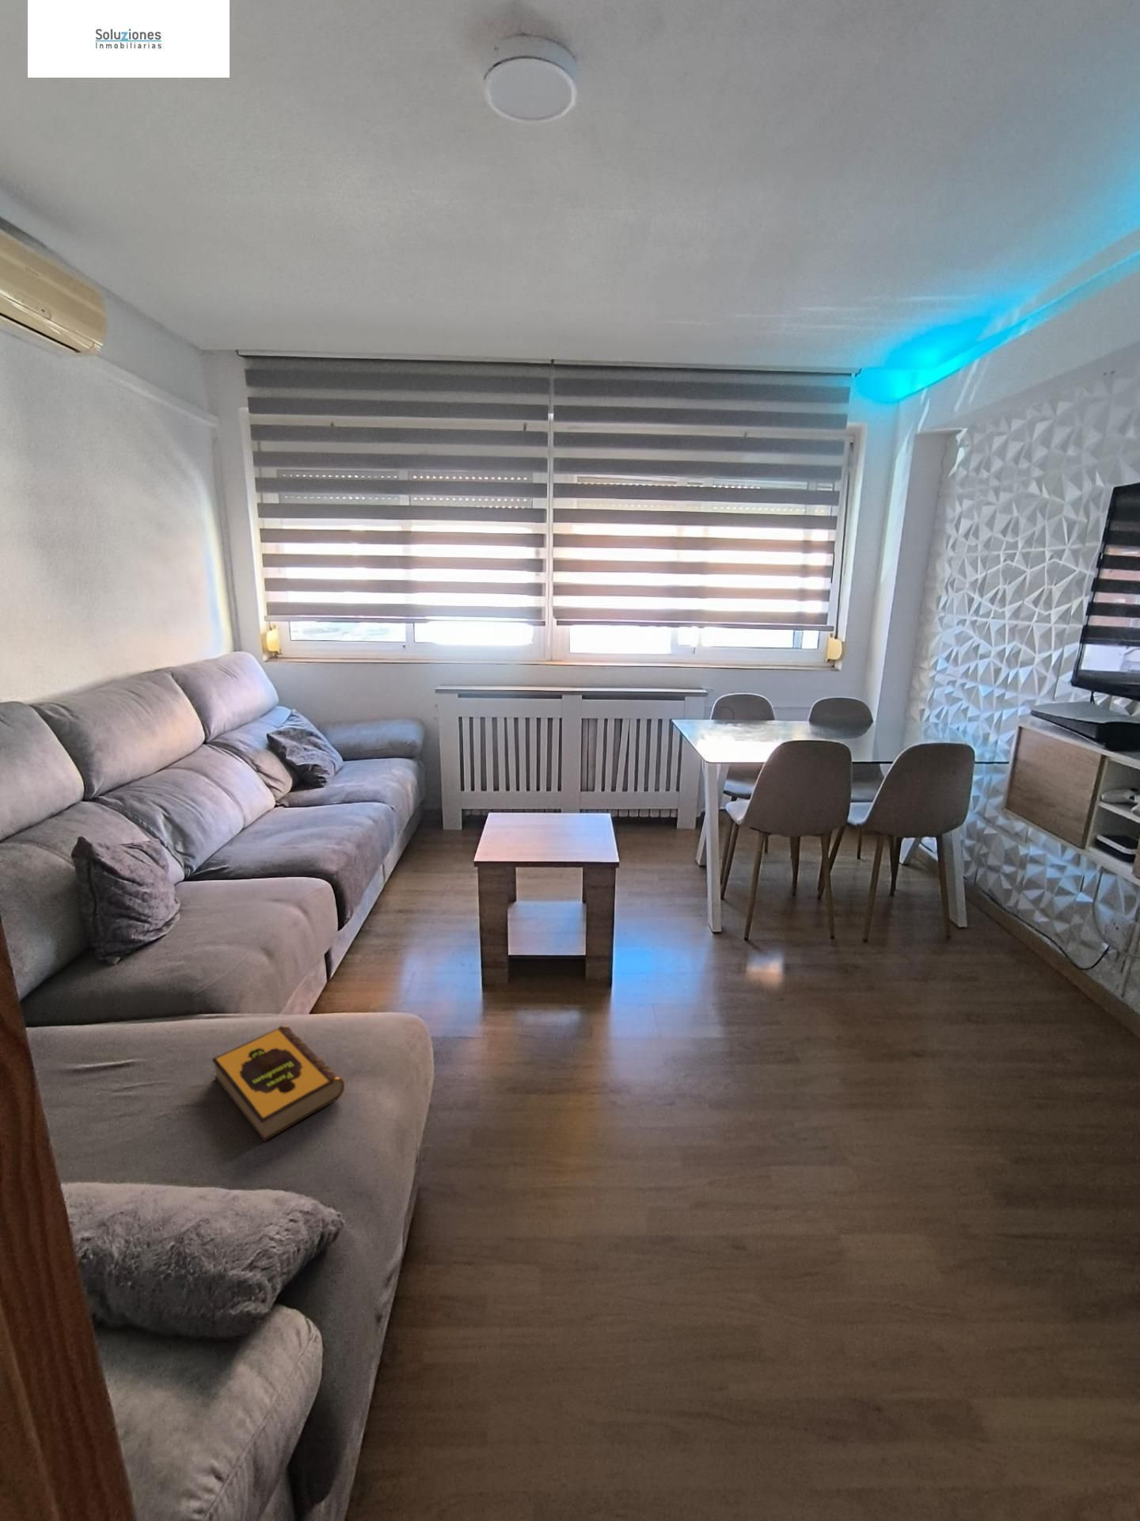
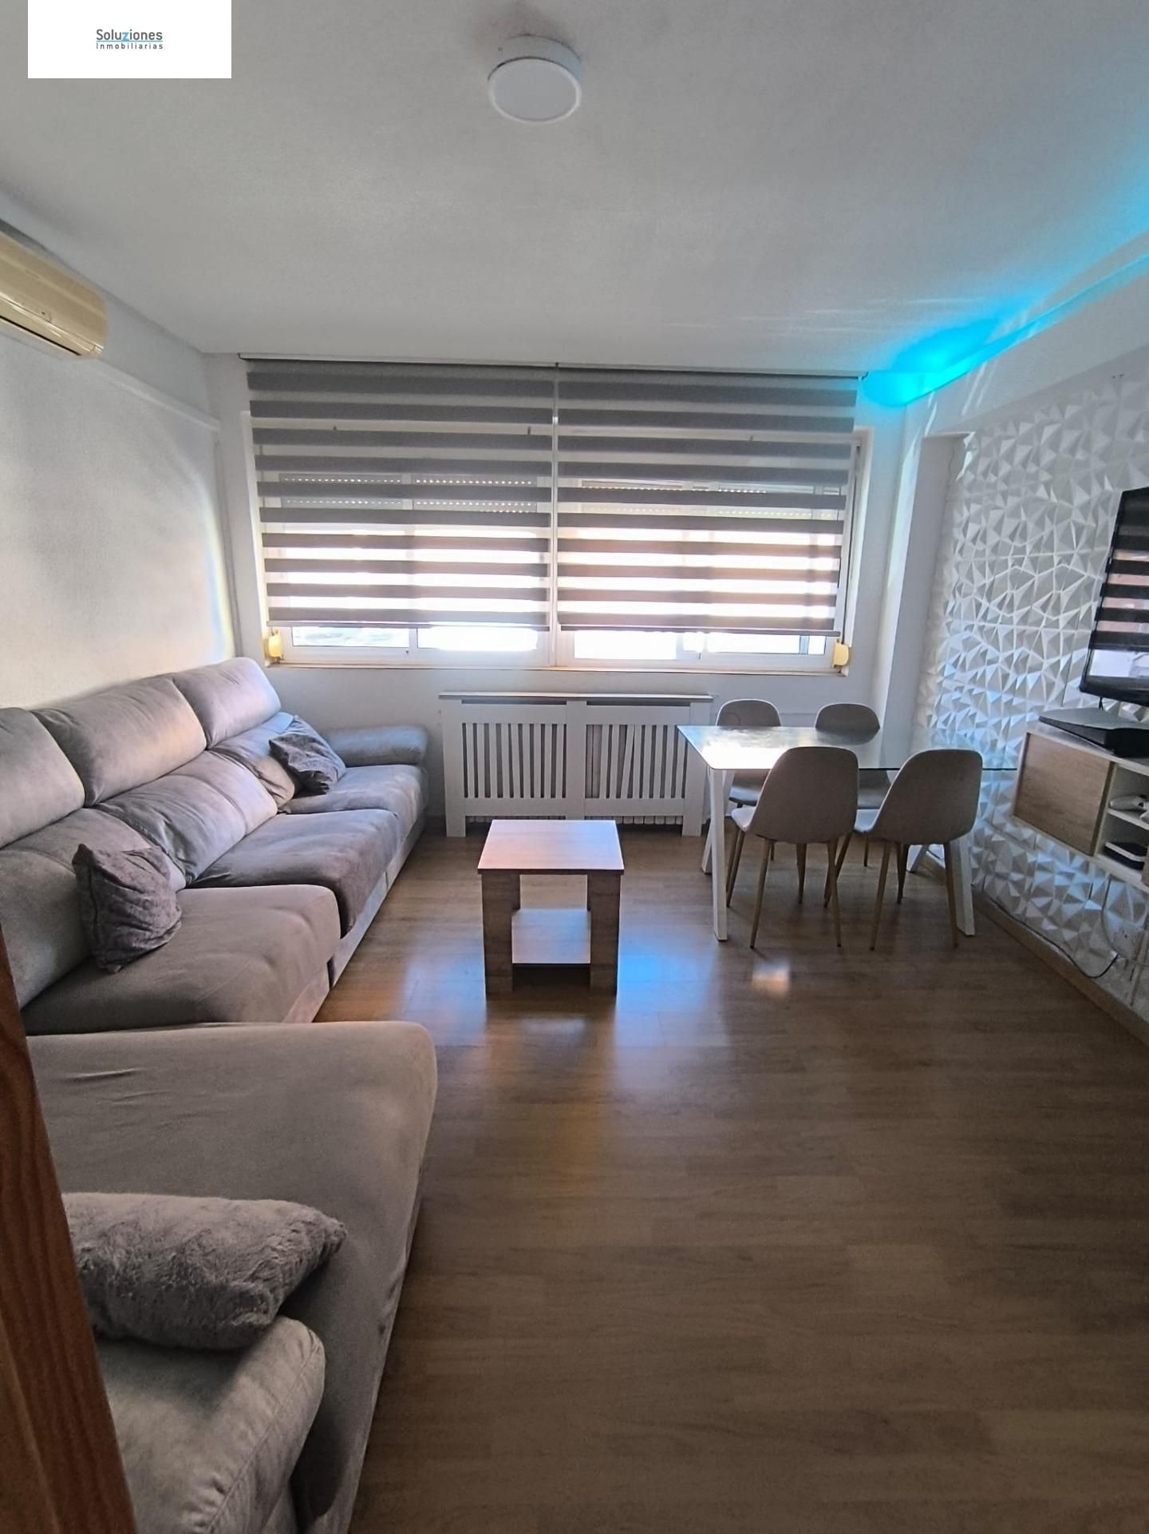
- hardback book (278, 1075)
